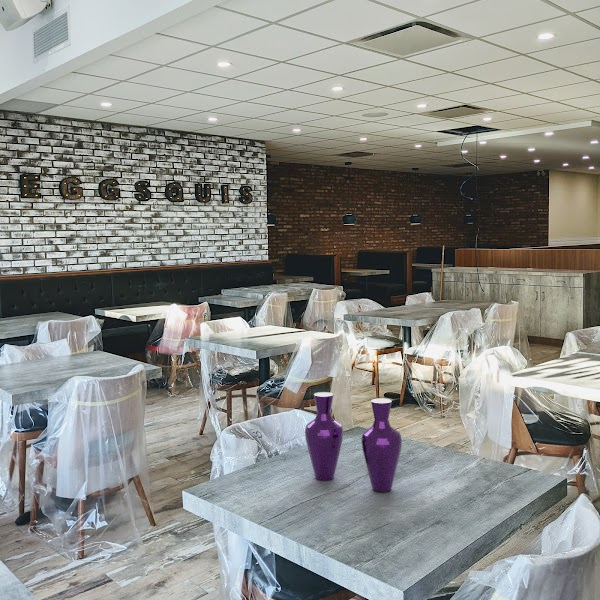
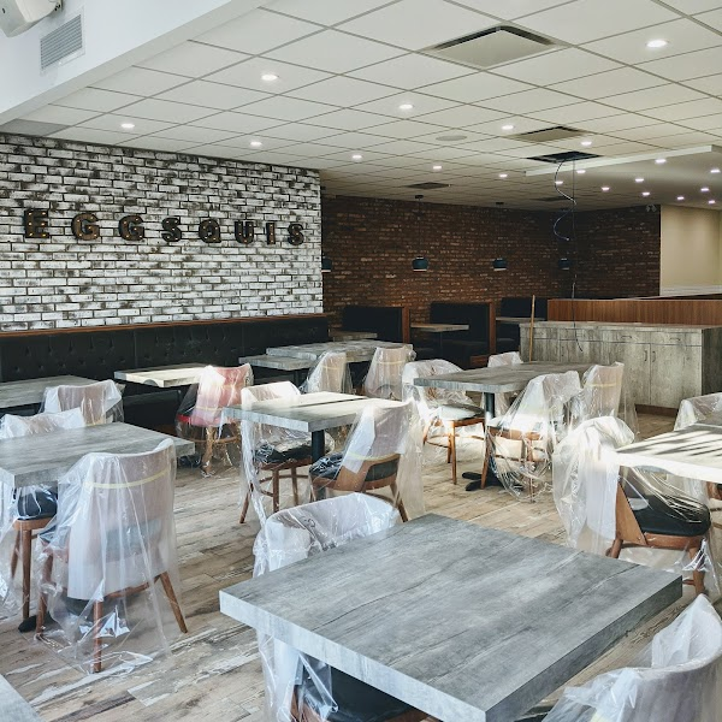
- vase (361, 440)
